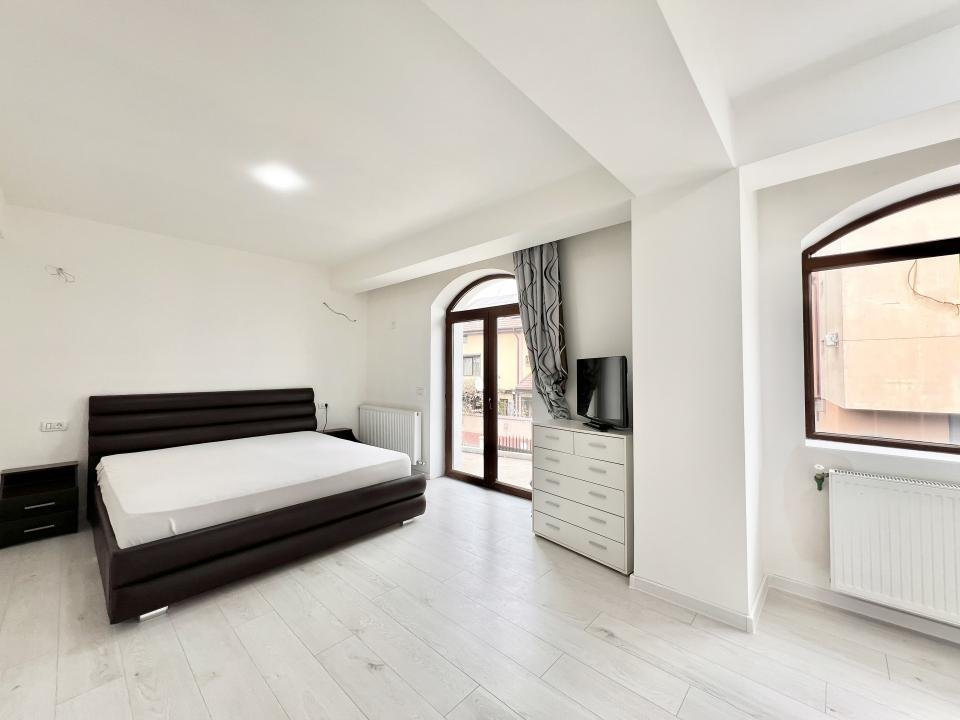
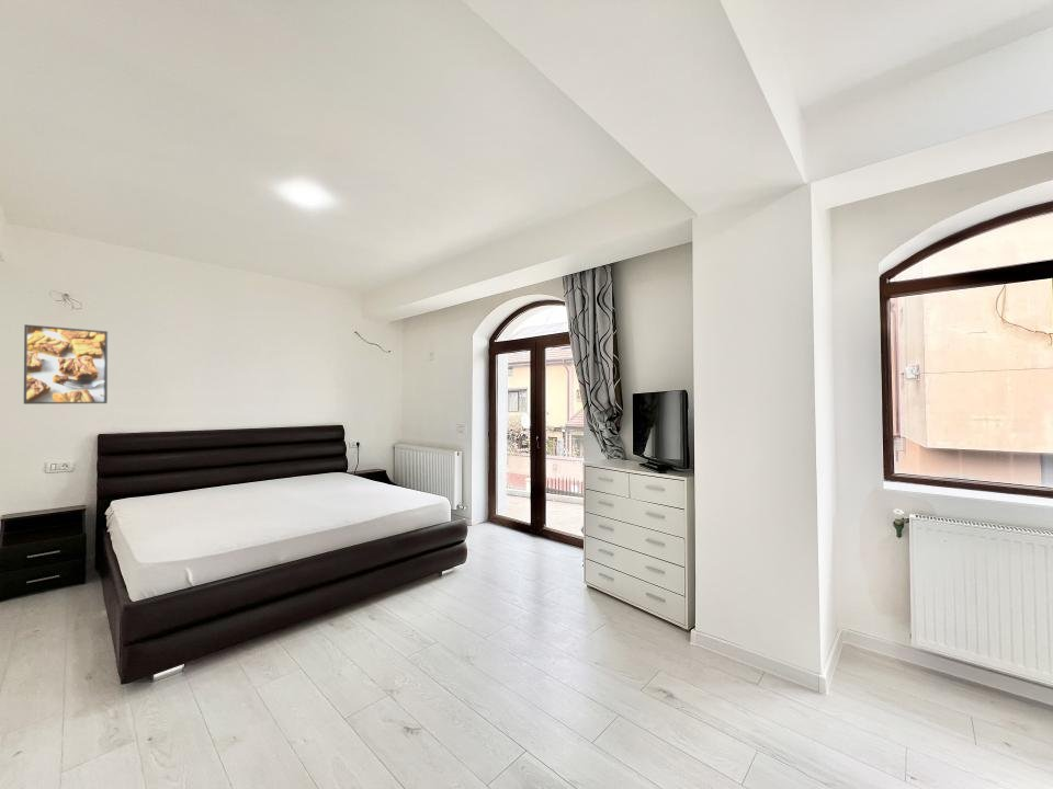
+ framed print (67, 365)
